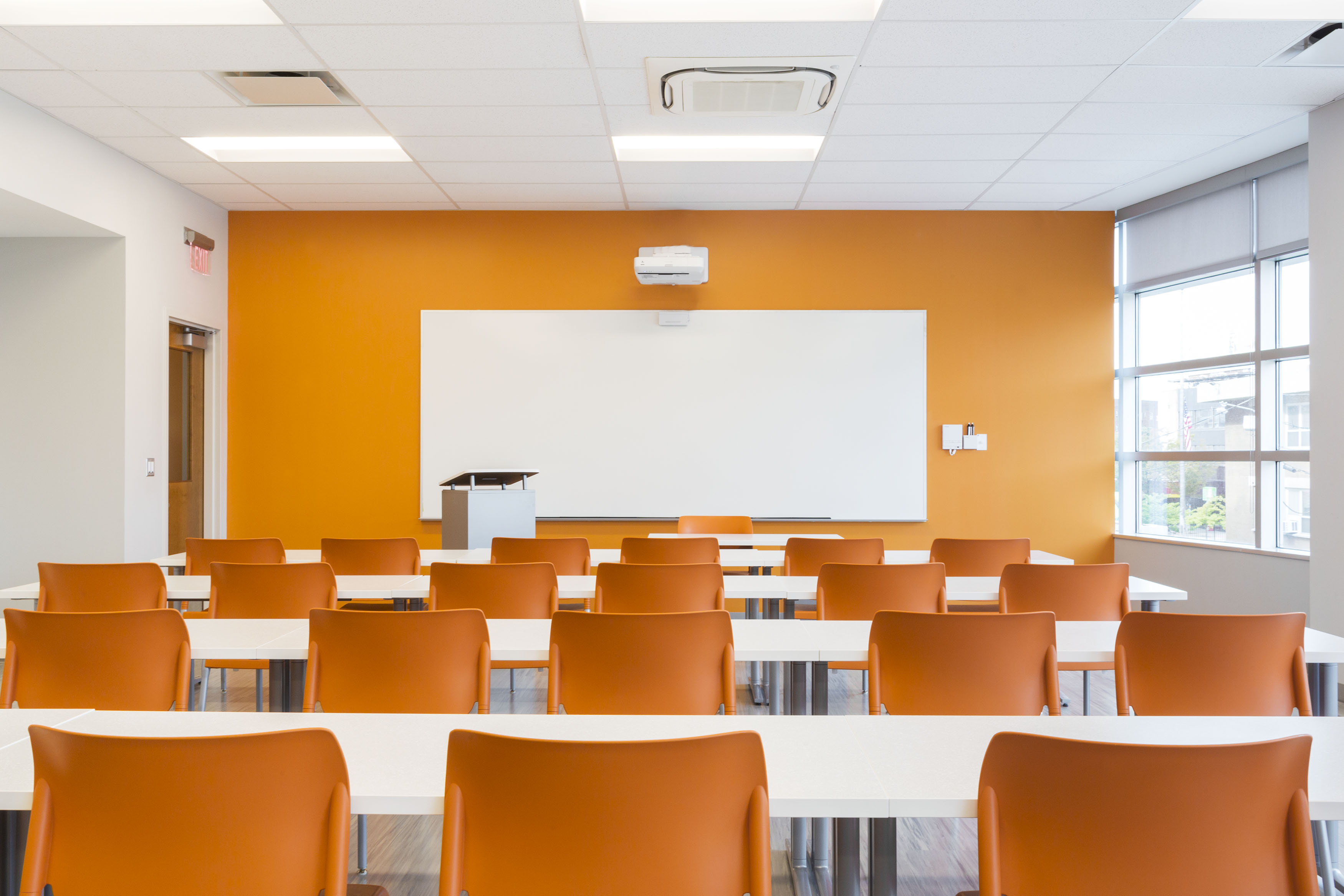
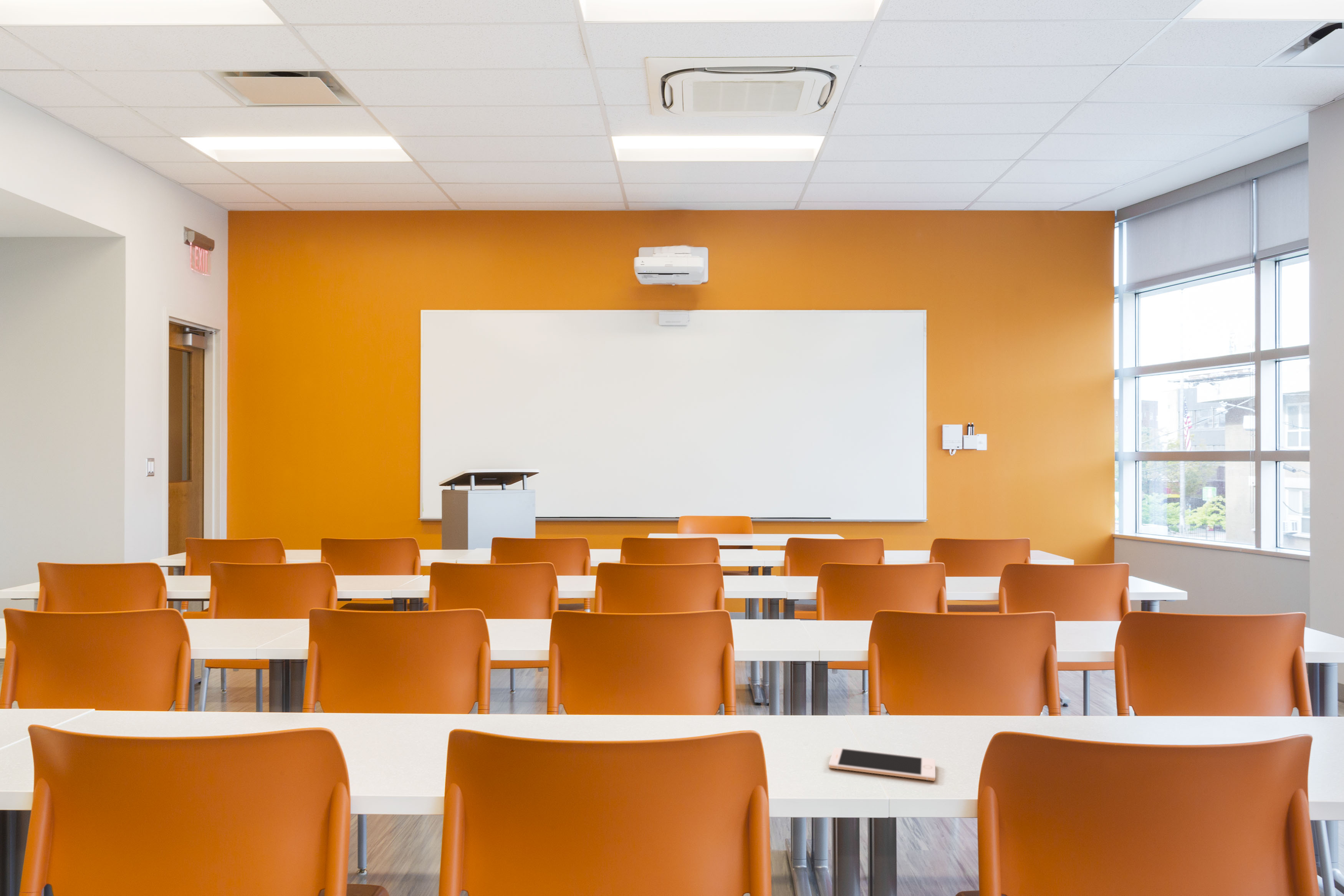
+ cell phone (882, 764)
